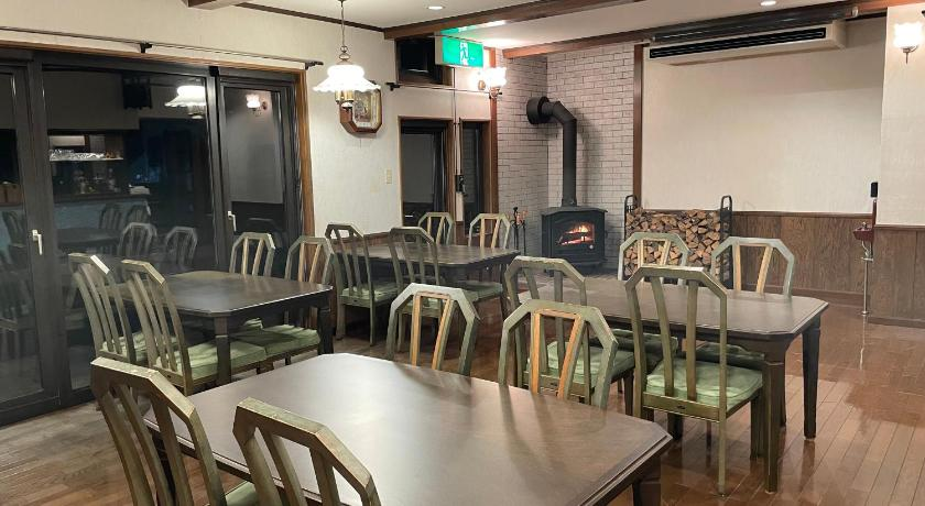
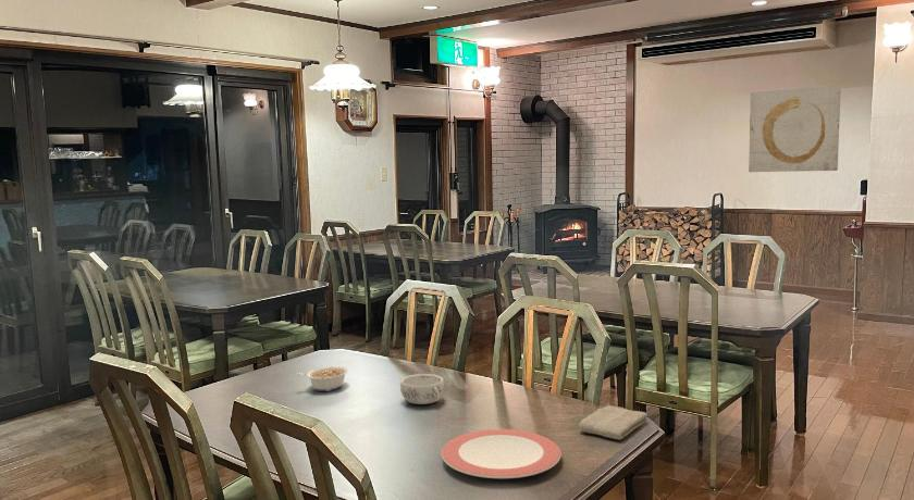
+ washcloth (614, 421)
+ plate (501, 454)
+ legume (326, 378)
+ wall art (792, 130)
+ decorative bowl (424, 390)
